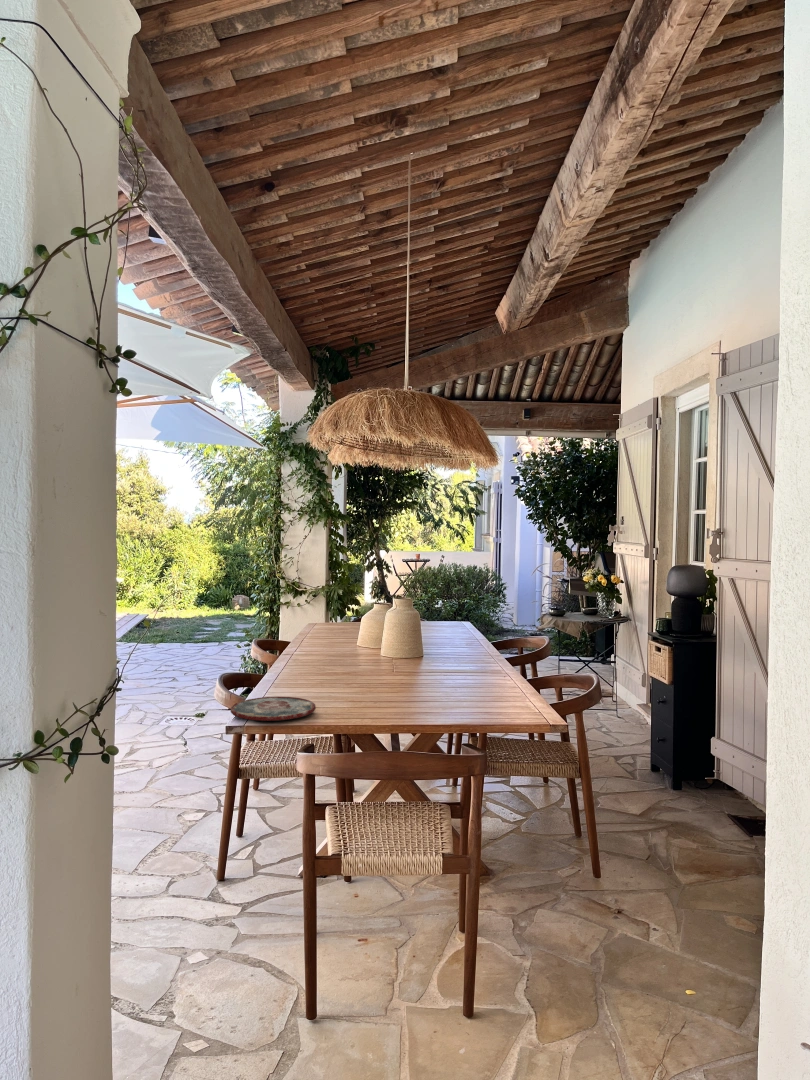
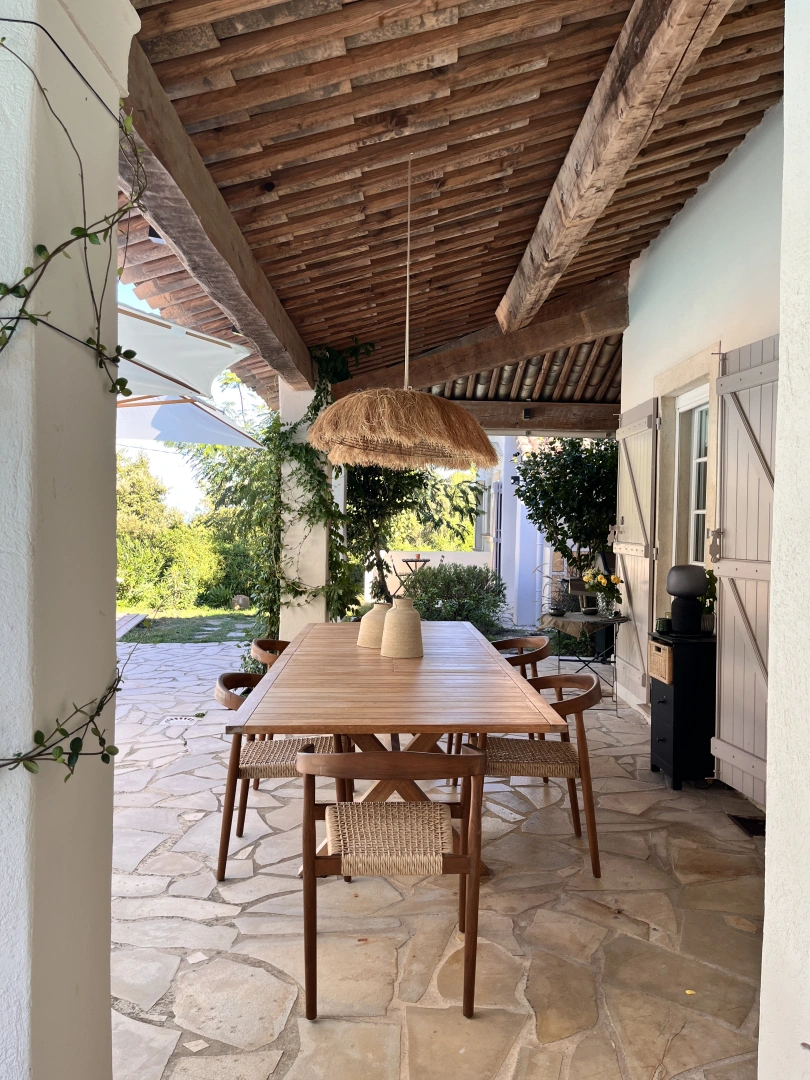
- plate (273, 708)
